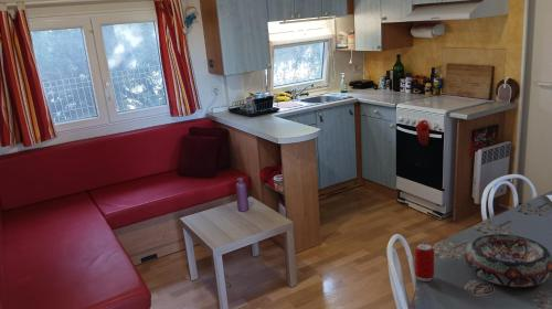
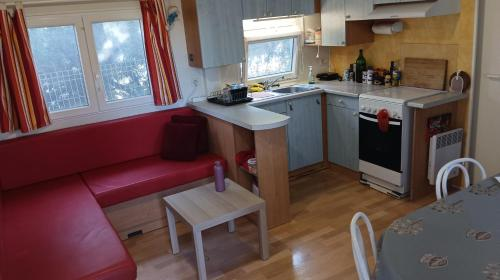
- beverage can (424, 262)
- decorative bowl (507, 259)
